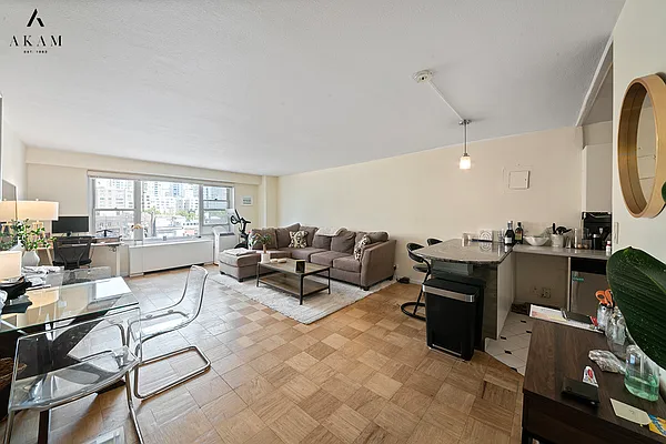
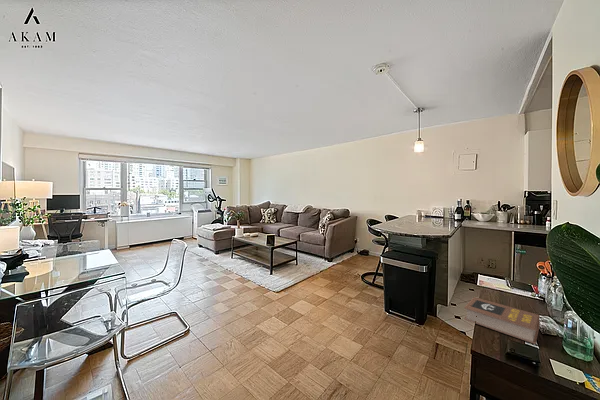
+ book (497, 315)
